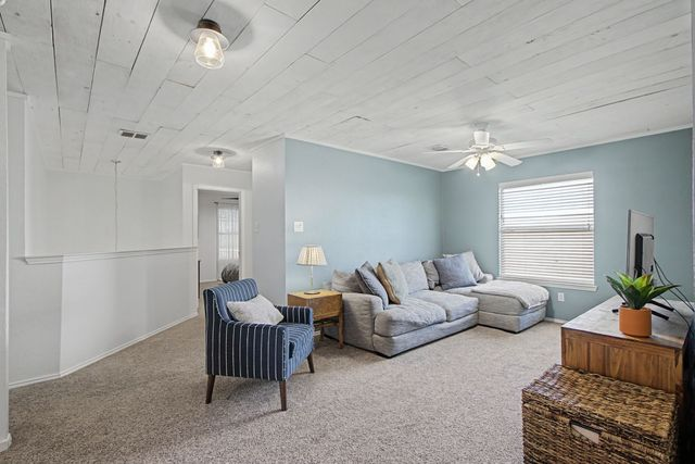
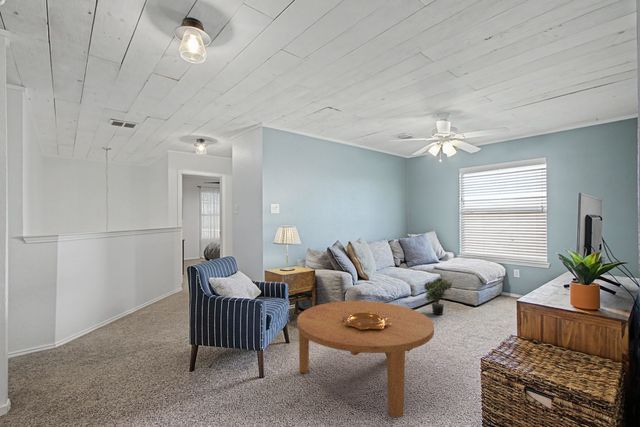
+ potted plant (439, 295)
+ coffee table (363, 348)
+ decorative bowl (365, 320)
